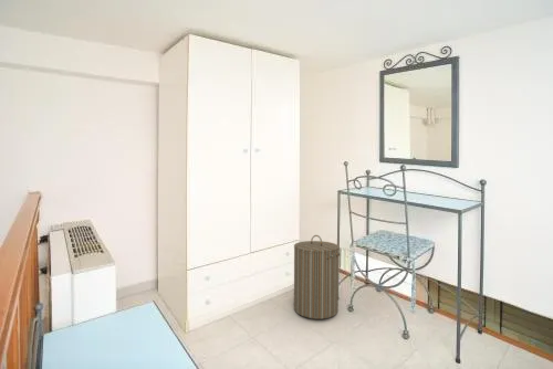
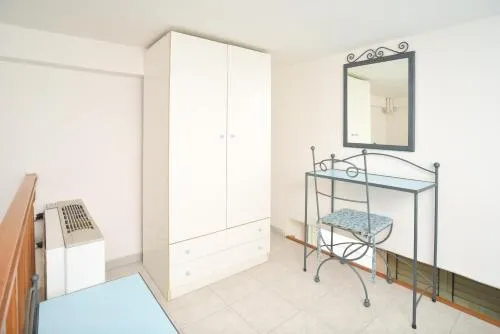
- laundry hamper (315, 272)
